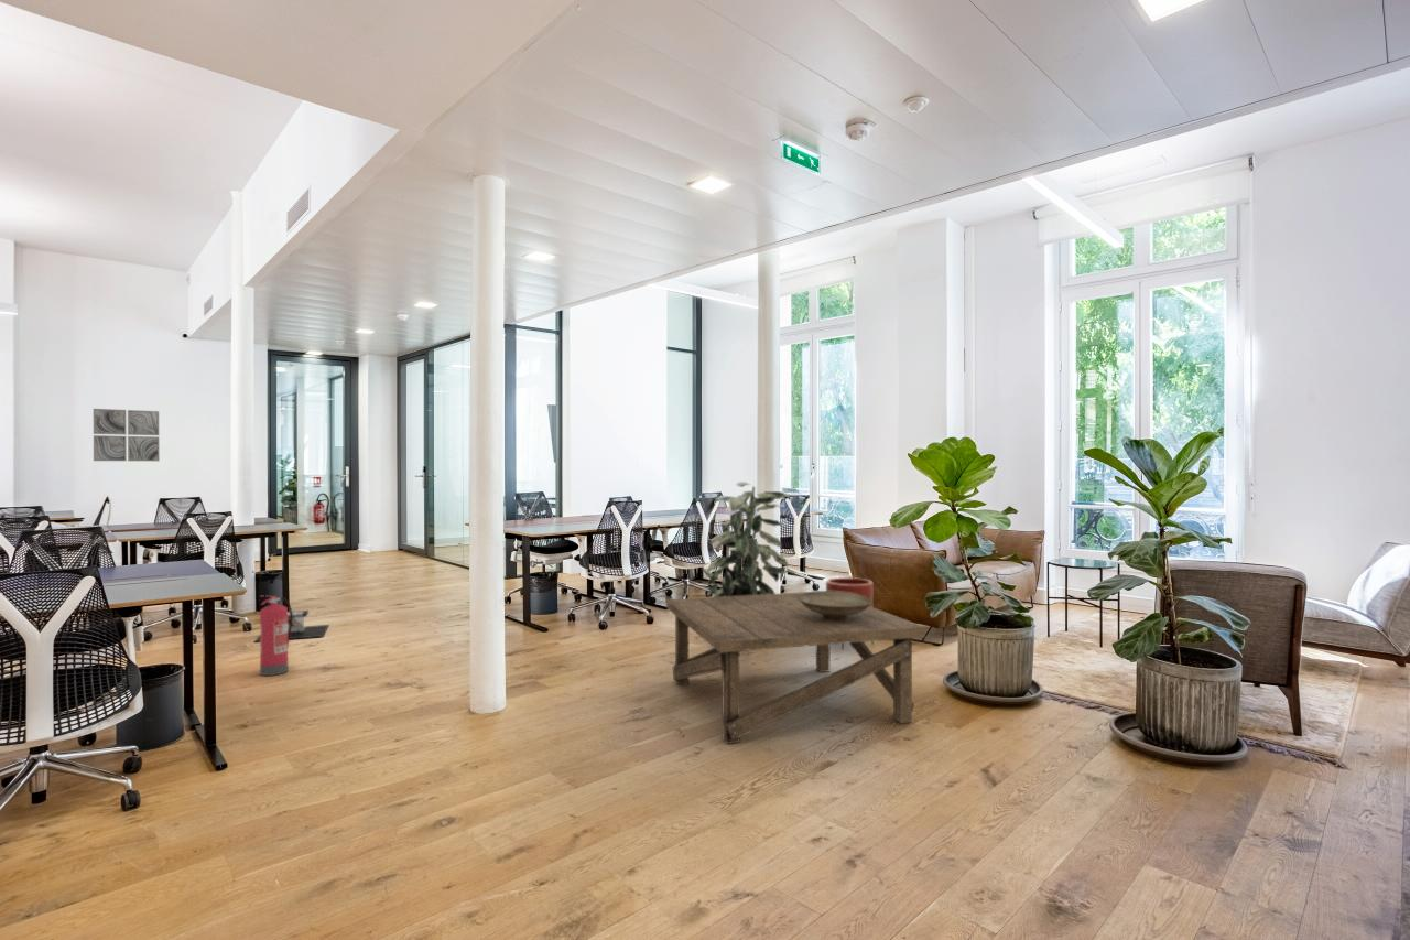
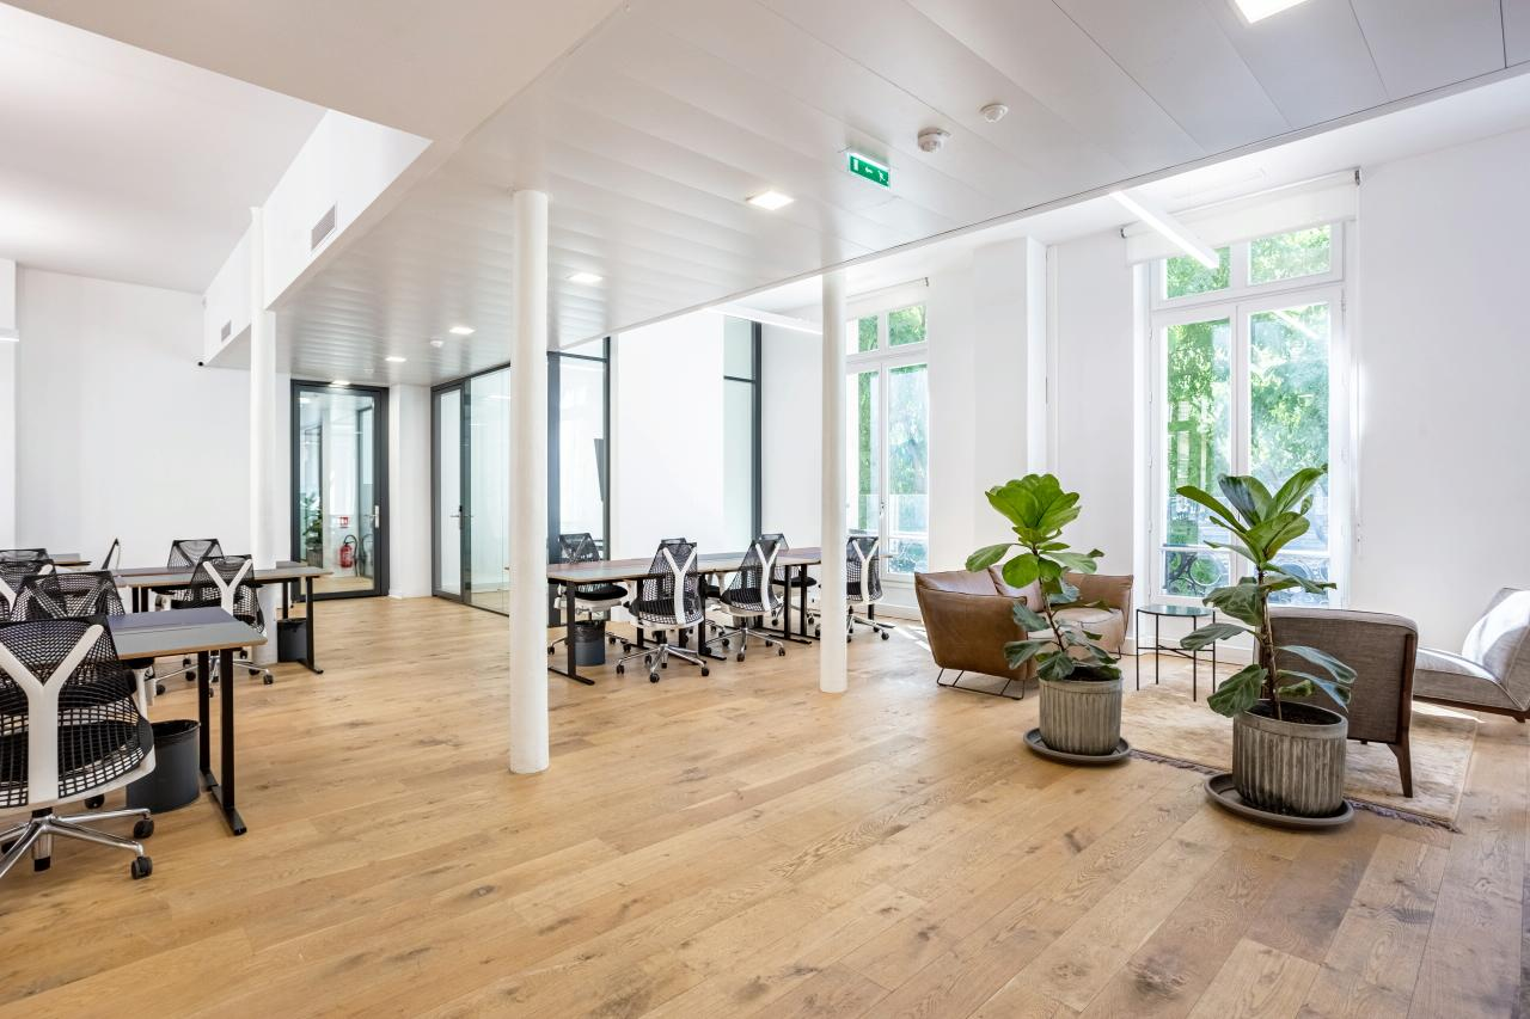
- wall art (126, 434)
- indoor plant (746, 564)
- coffee table (783, 647)
- trash can (293, 619)
- fire extinguisher (276, 631)
- decorative bowl (835, 606)
- planter (854, 593)
